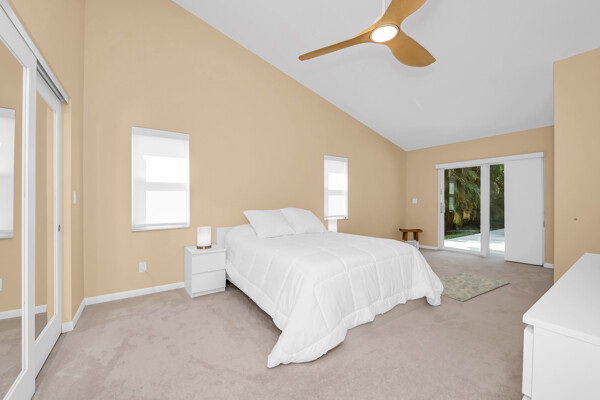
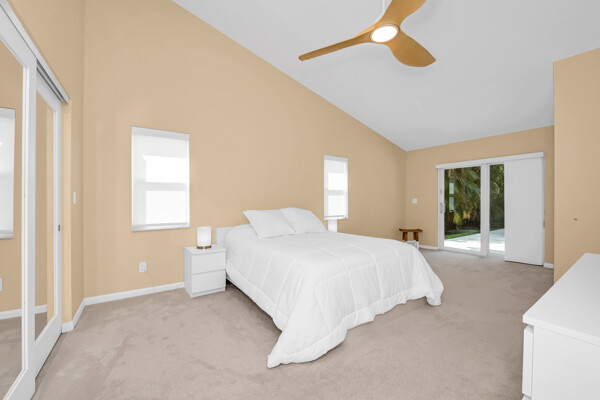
- rug (462, 283)
